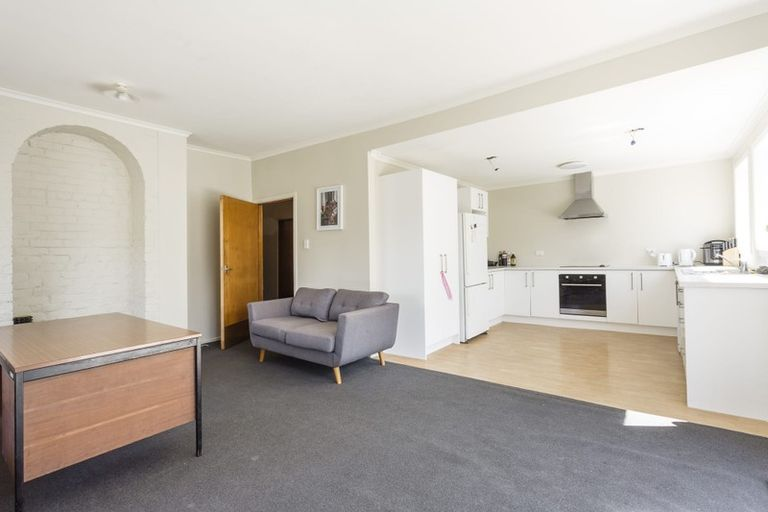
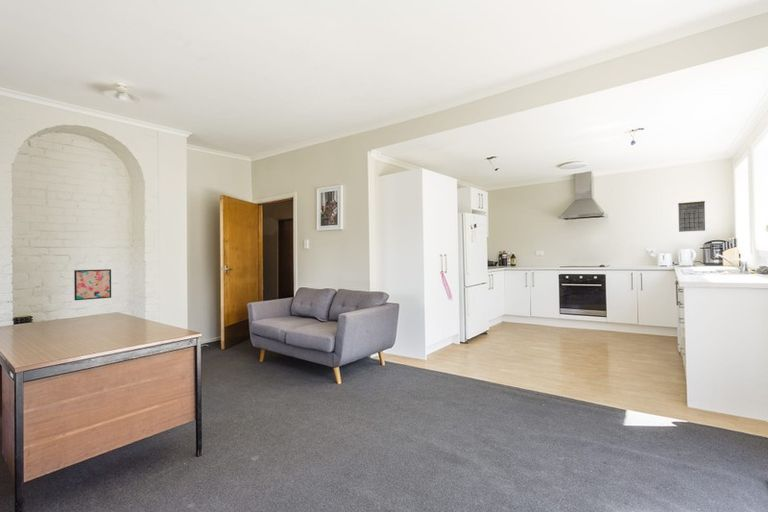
+ wall art (93, 284)
+ calendar (691, 213)
